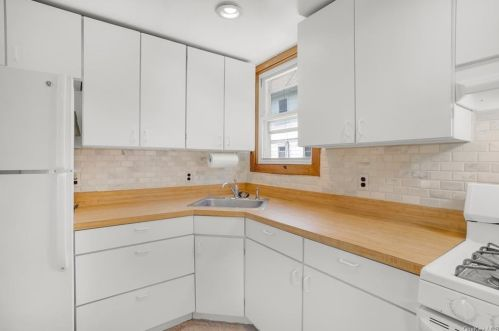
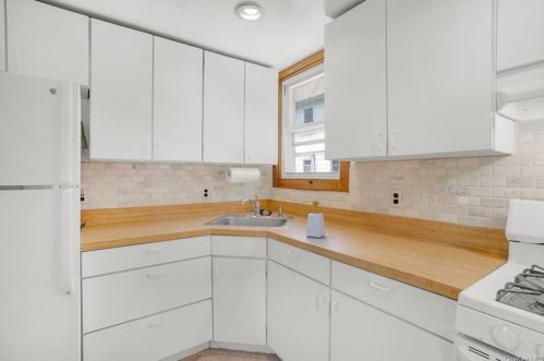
+ soap bottle (312, 217)
